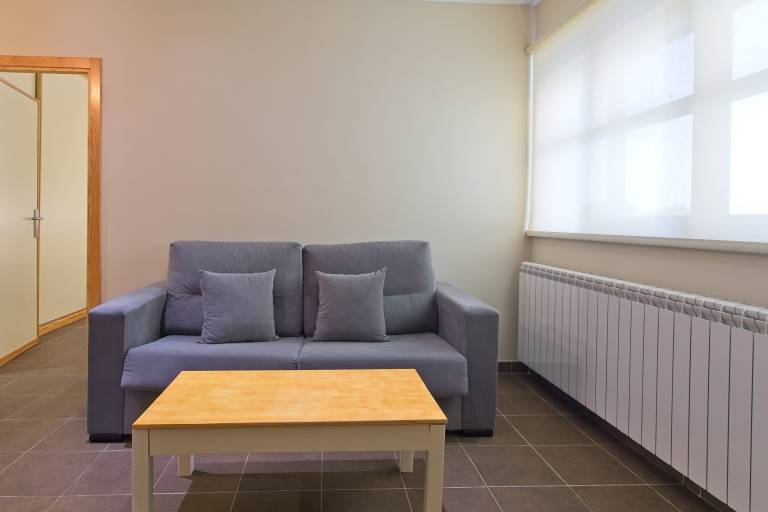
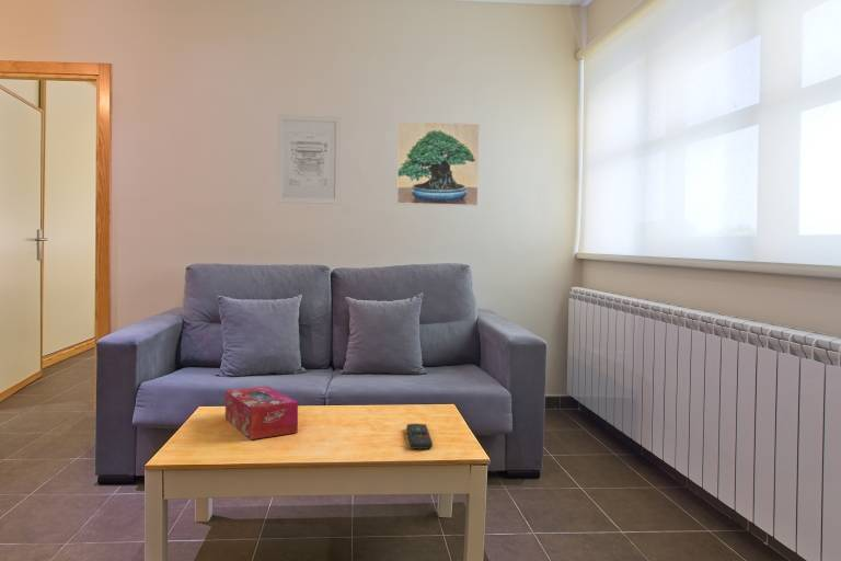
+ remote control (418, 435)
+ tissue box (260, 410)
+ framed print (437, 163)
+ wall art (309, 159)
